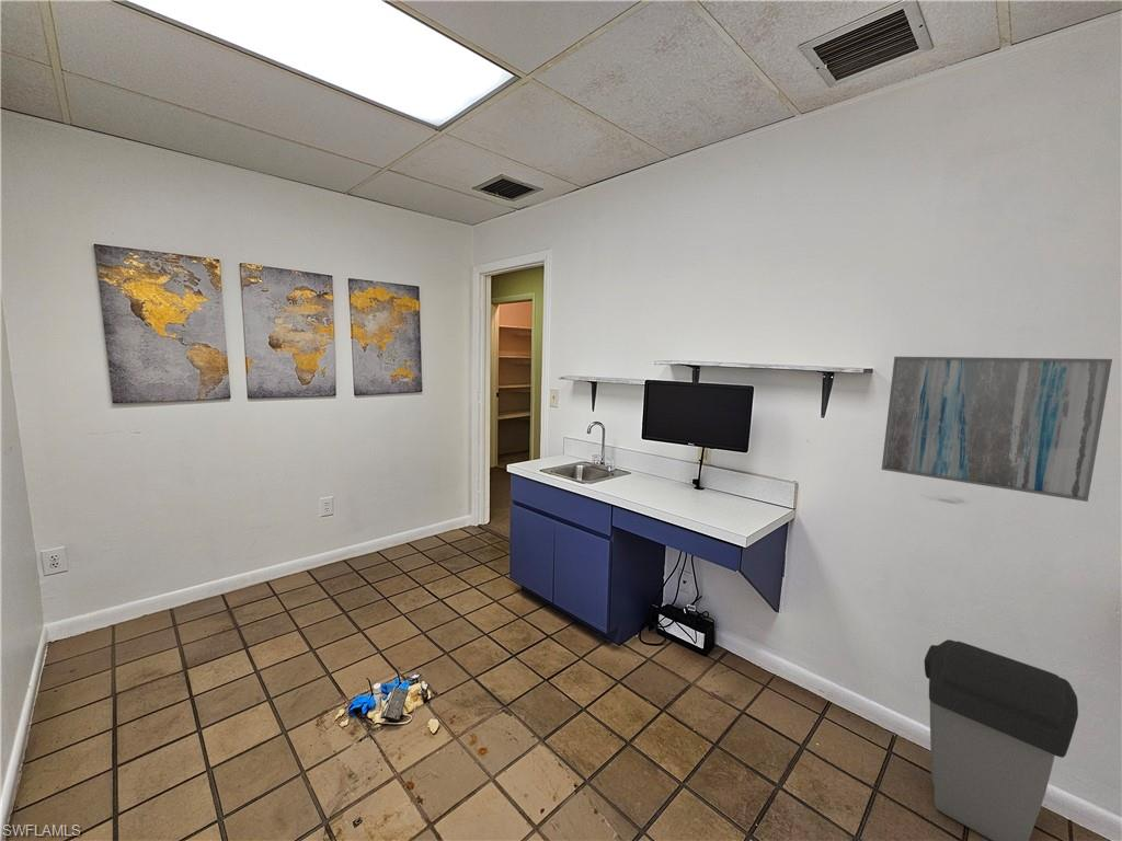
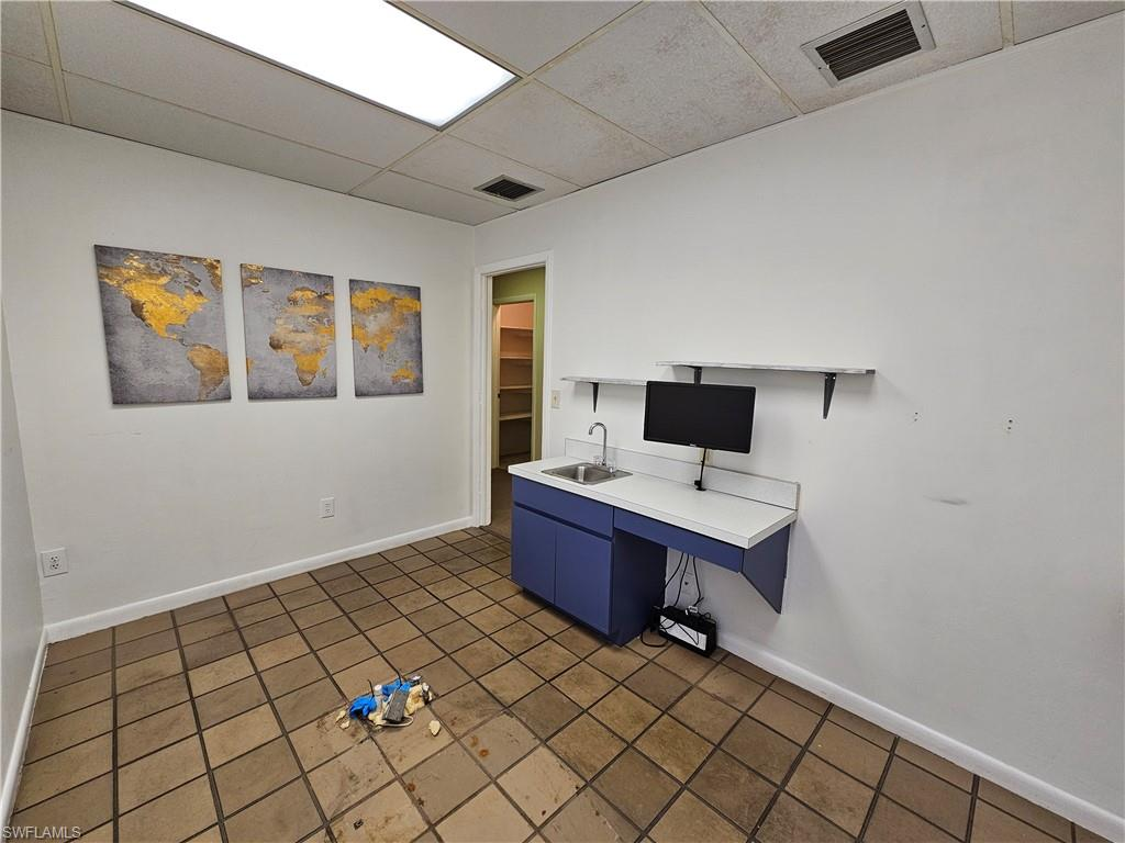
- trash can (986, 738)
- wall art (982, 420)
